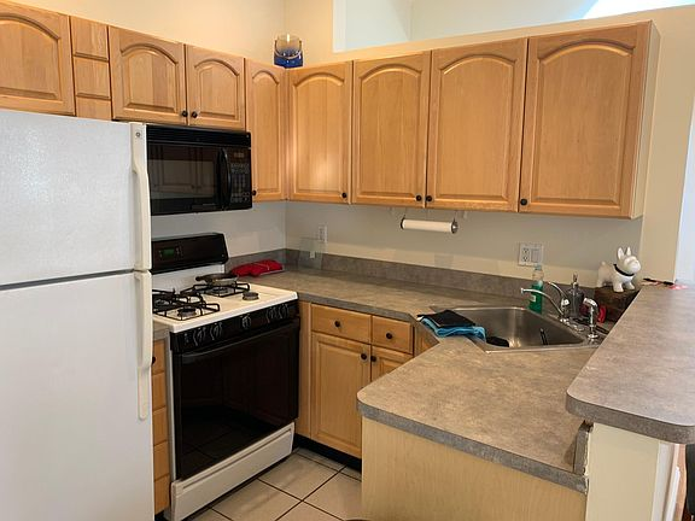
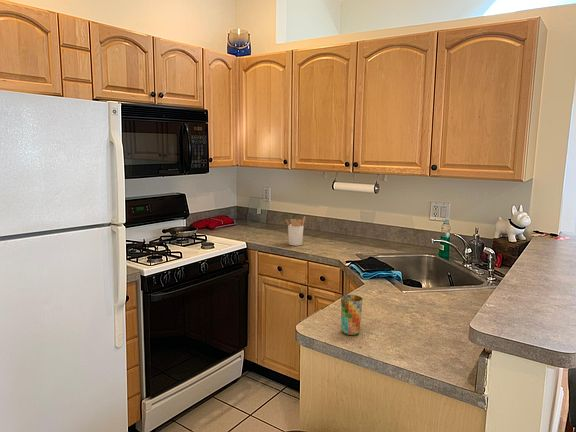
+ cup (351, 315)
+ utensil holder (295, 230)
